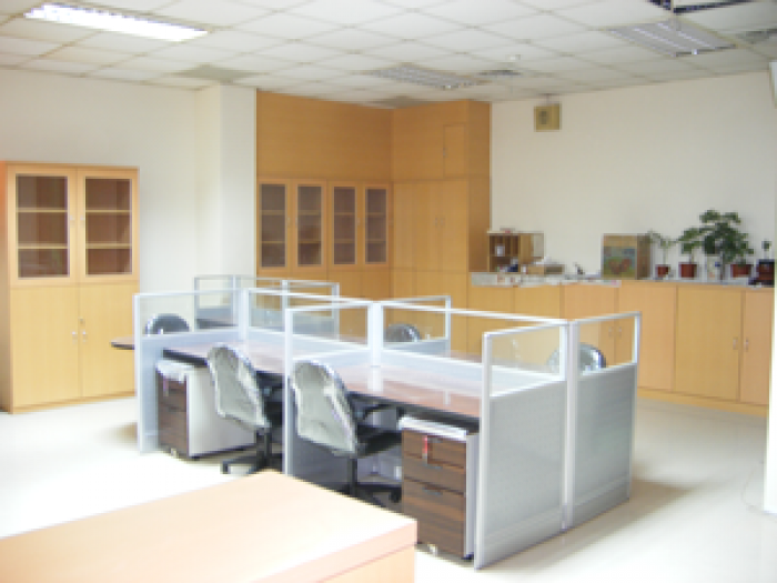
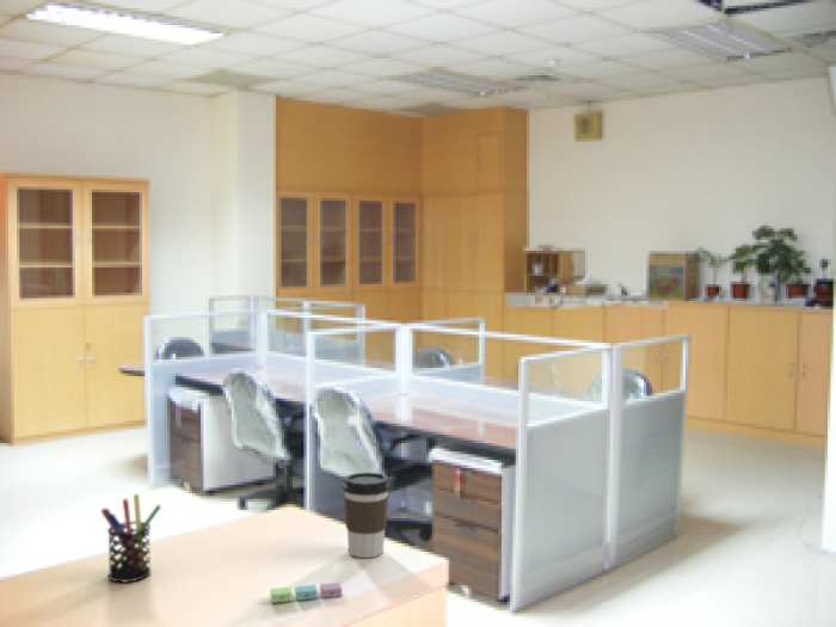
+ sticky notes (306, 591)
+ pen holder (134, 534)
+ coffee cup (365, 515)
